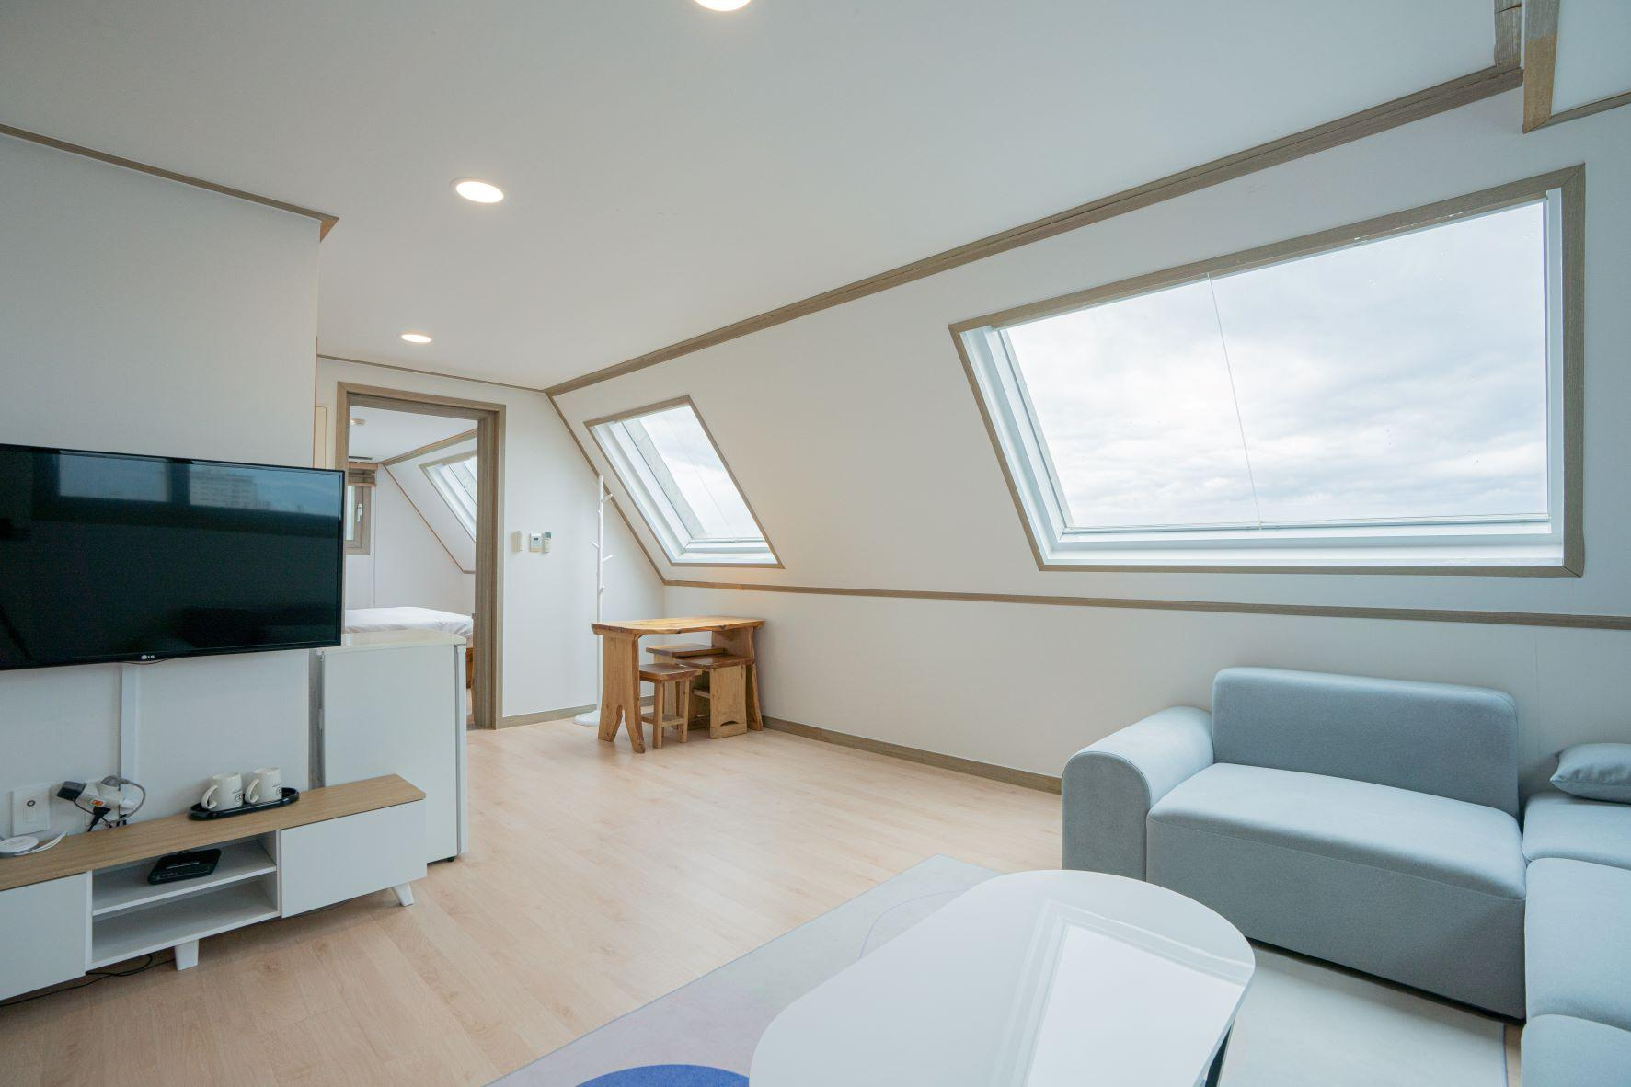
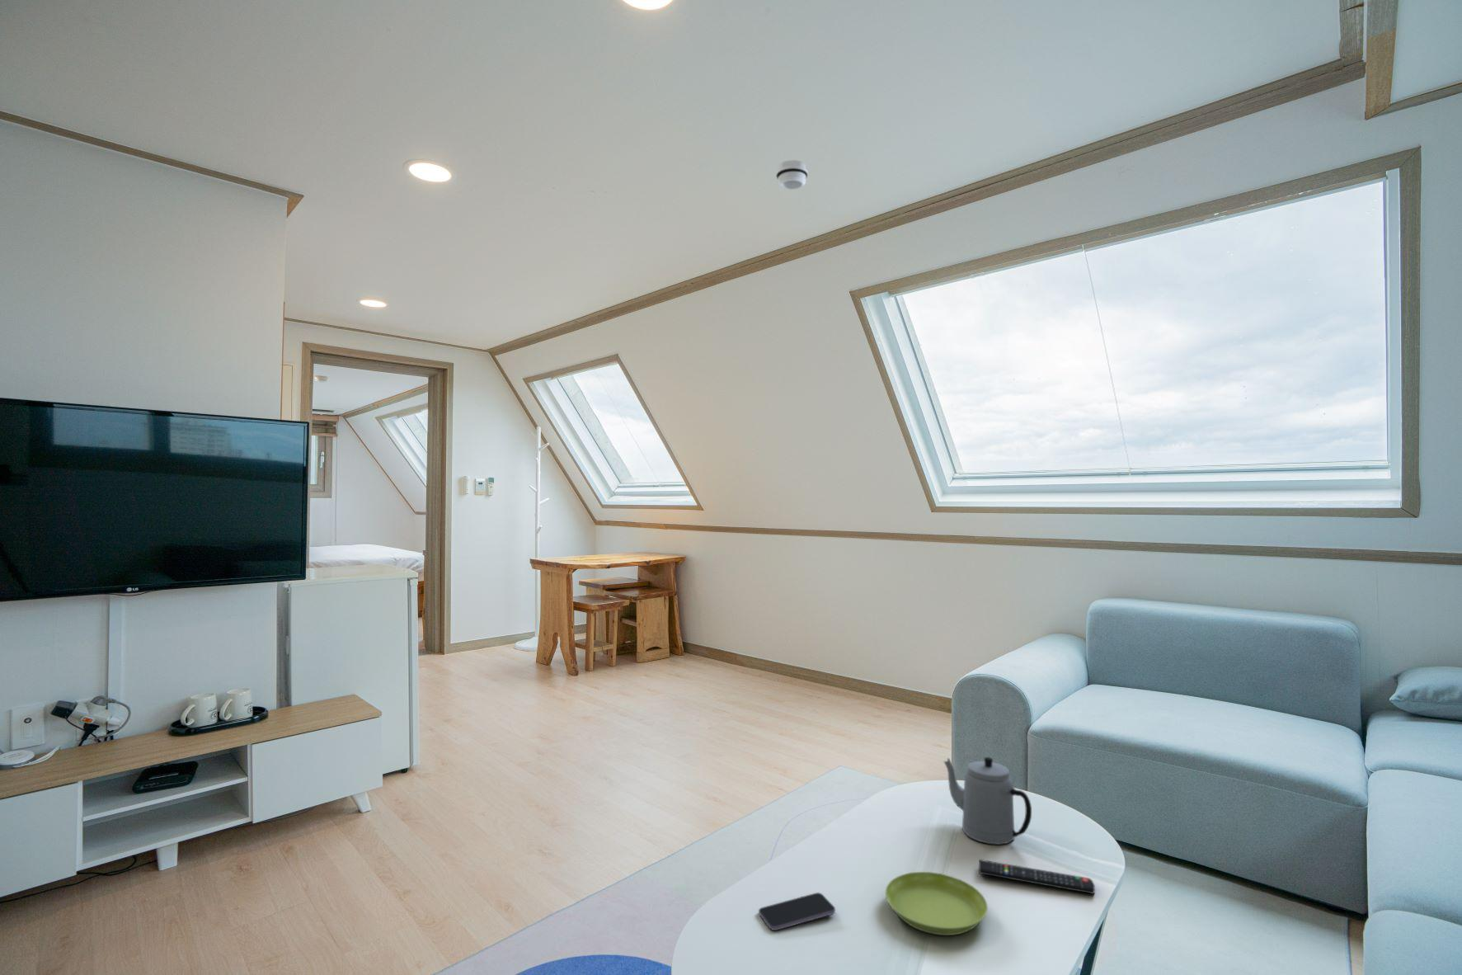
+ saucer (936, 905)
+ smartphone (796, 911)
+ teapot (984, 793)
+ remote control (1034, 877)
+ smoke detector (792, 175)
